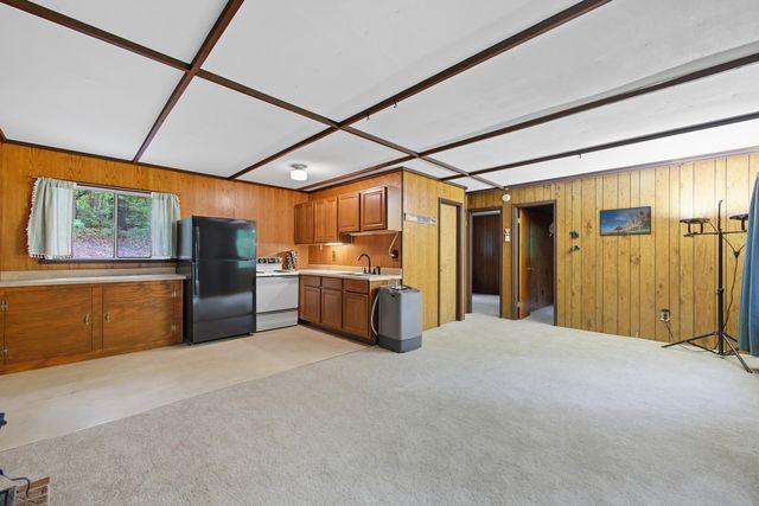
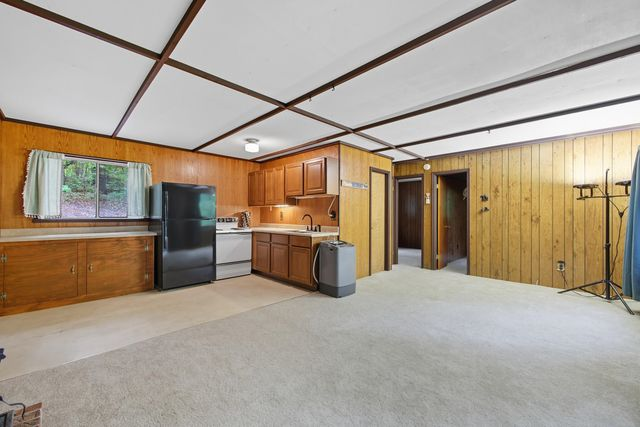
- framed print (624, 222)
